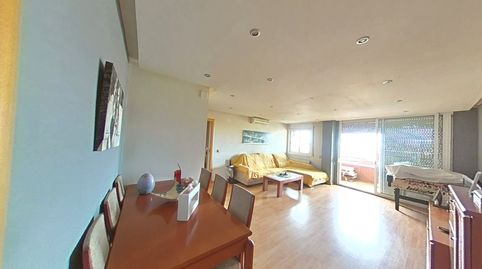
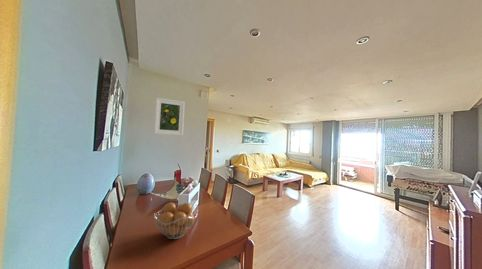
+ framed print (169, 117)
+ fruit basket (176, 218)
